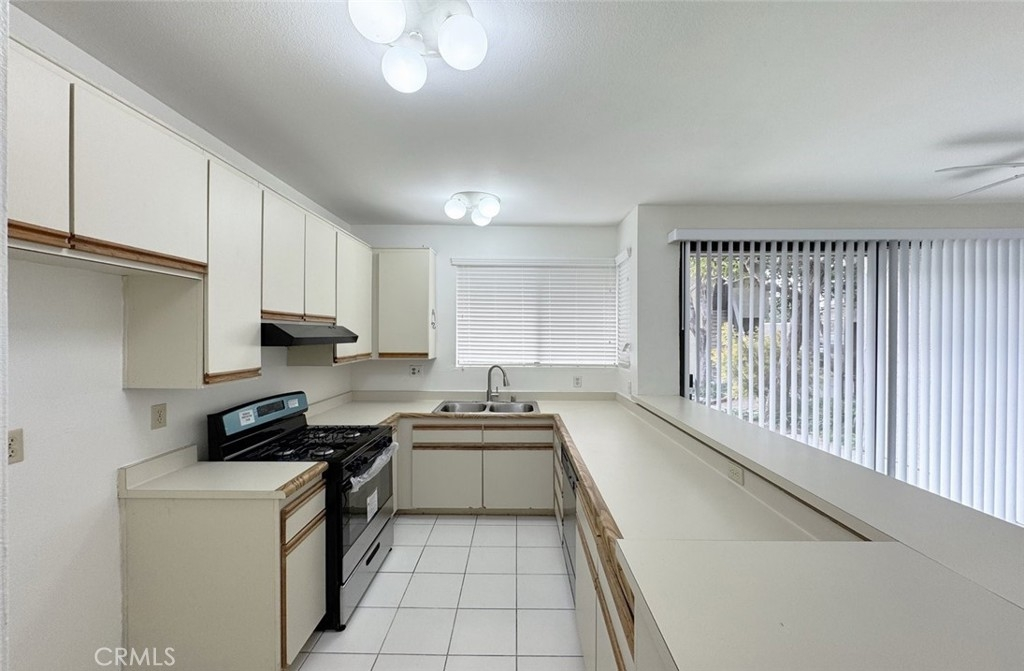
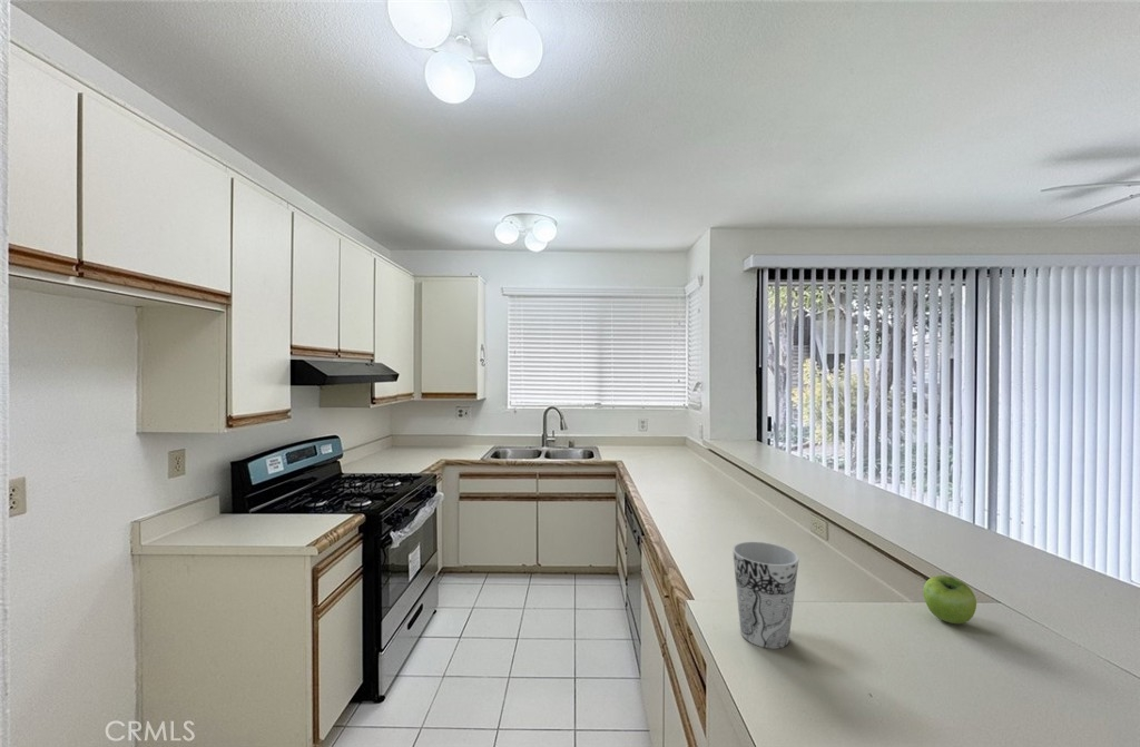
+ fruit (949, 599)
+ cup (764, 593)
